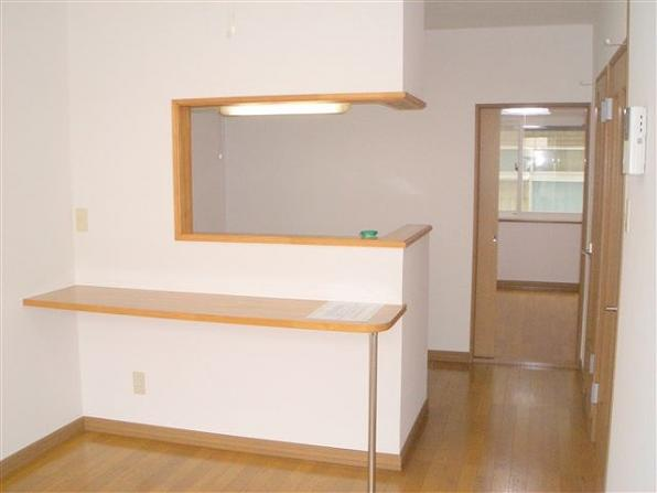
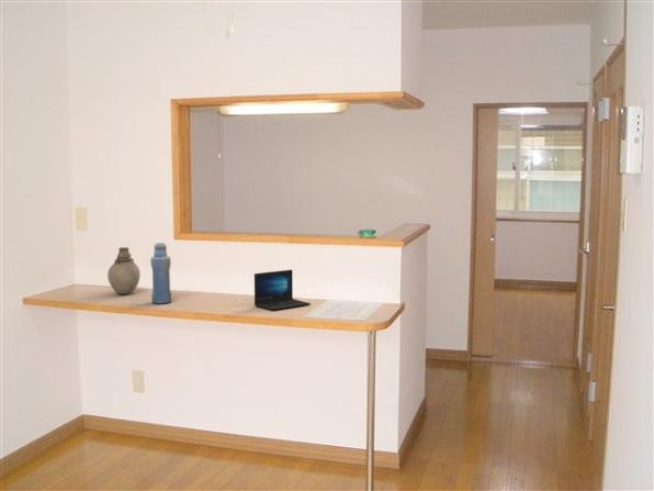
+ vase (123, 270)
+ bottle (160, 272)
+ laptop (282, 289)
